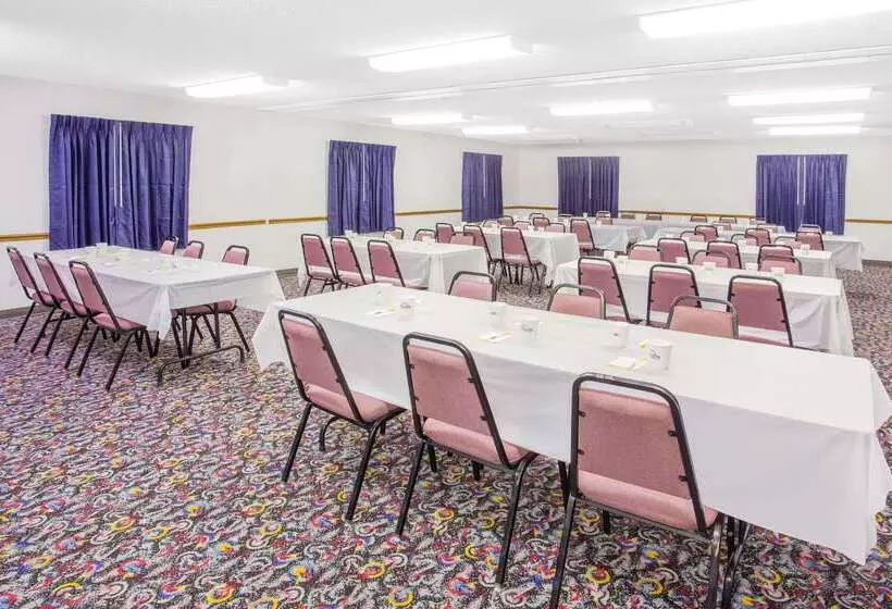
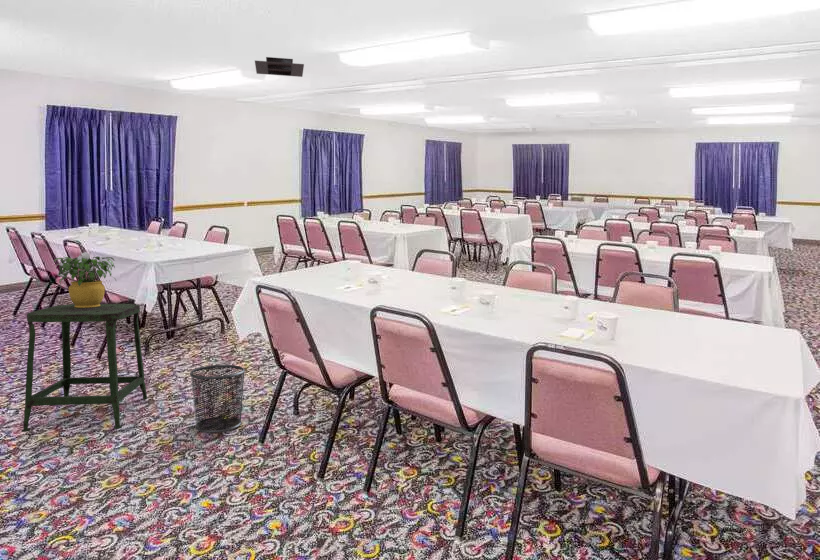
+ stool (88, 377)
+ potted flower (84, 278)
+ waste bin (218, 398)
+ ceiling vent (279, 66)
